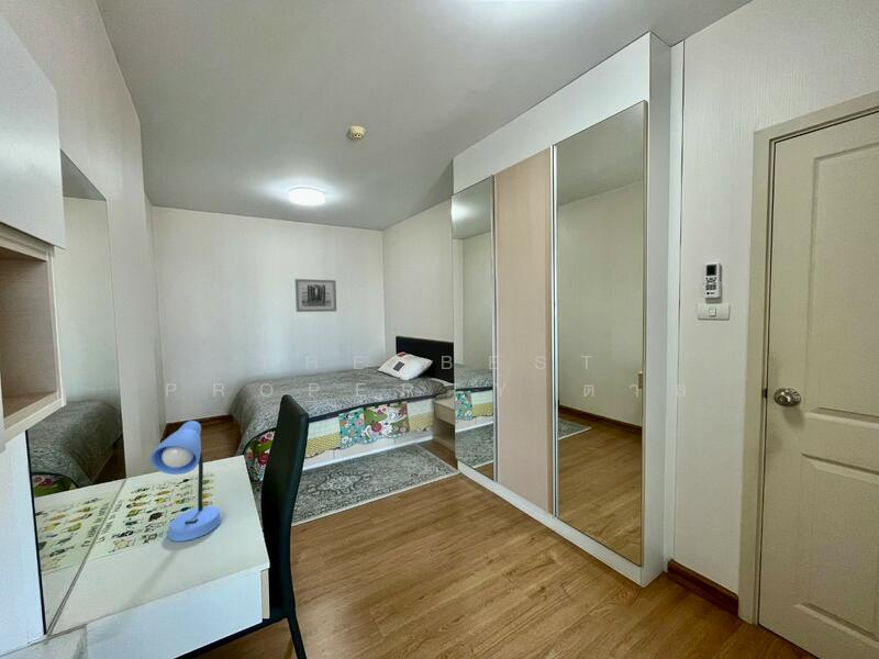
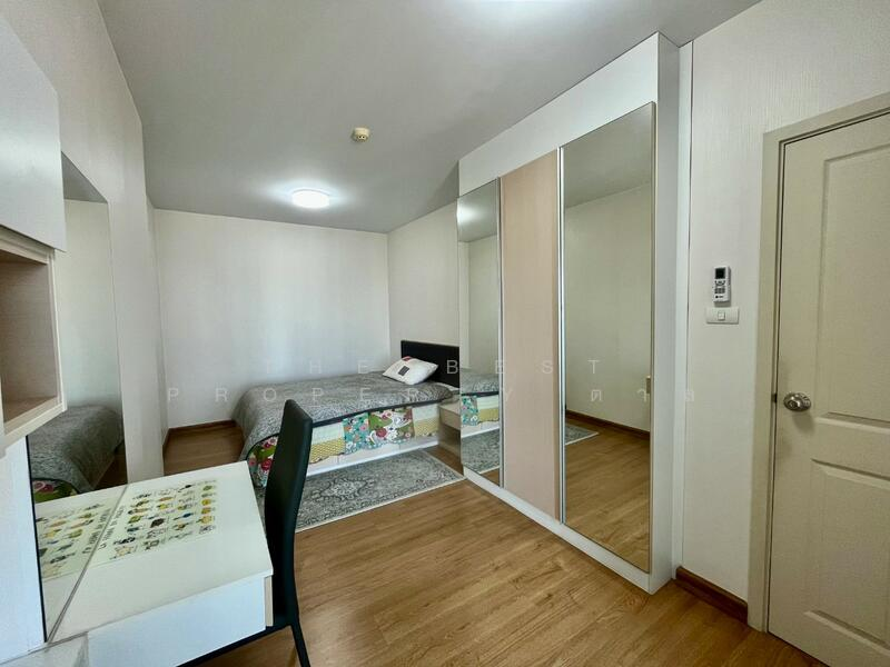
- desk lamp (186, 472)
- wall art (316, 295)
